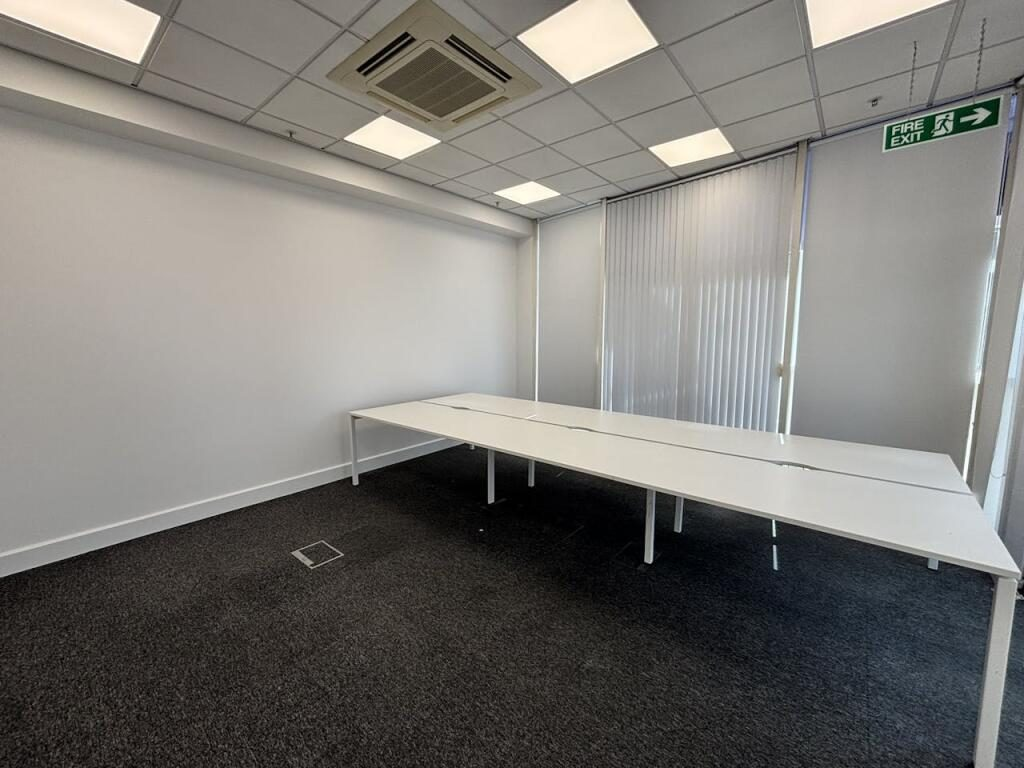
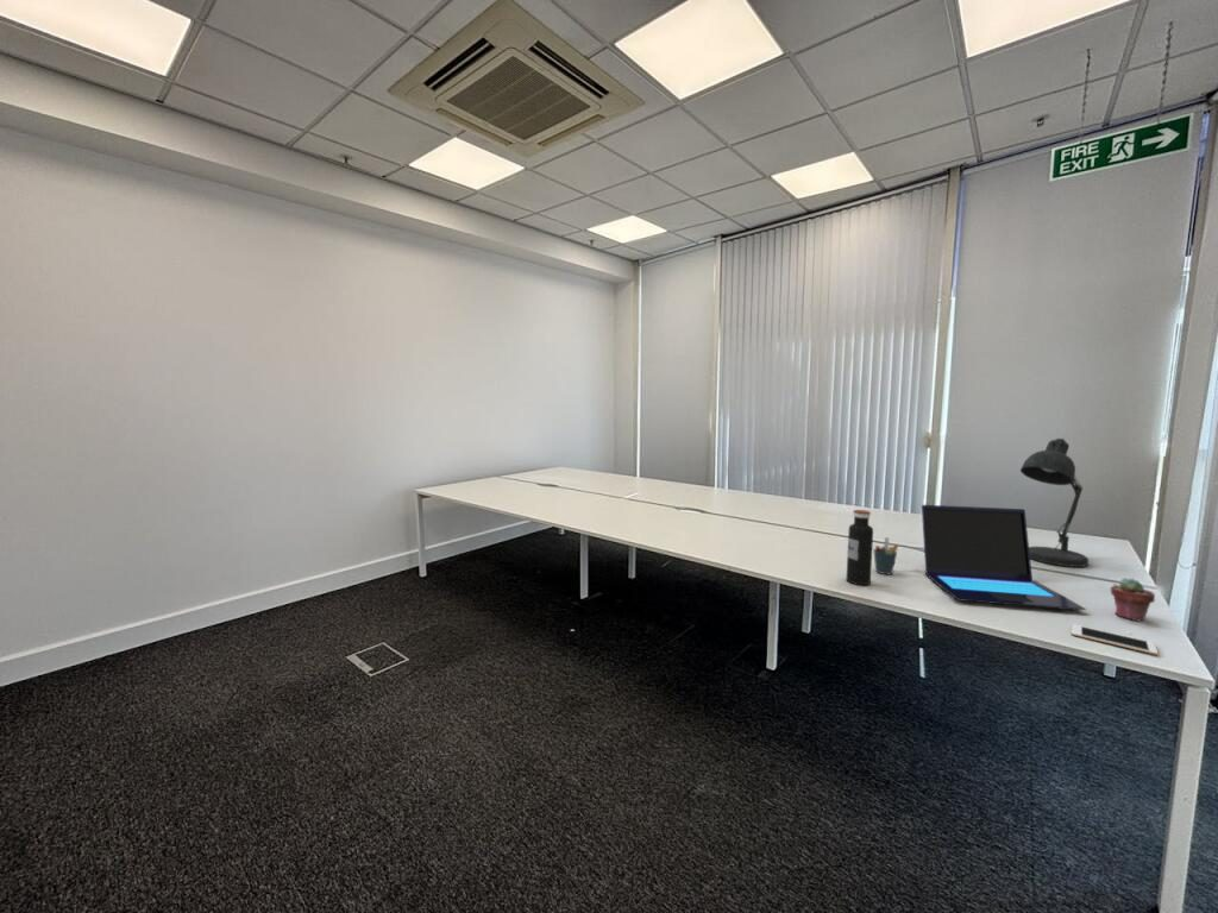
+ potted succulent (1131, 597)
+ water bottle (860, 546)
+ cell phone (1111, 638)
+ laptop (992, 552)
+ desk lamp (1072, 504)
+ pen holder (885, 555)
